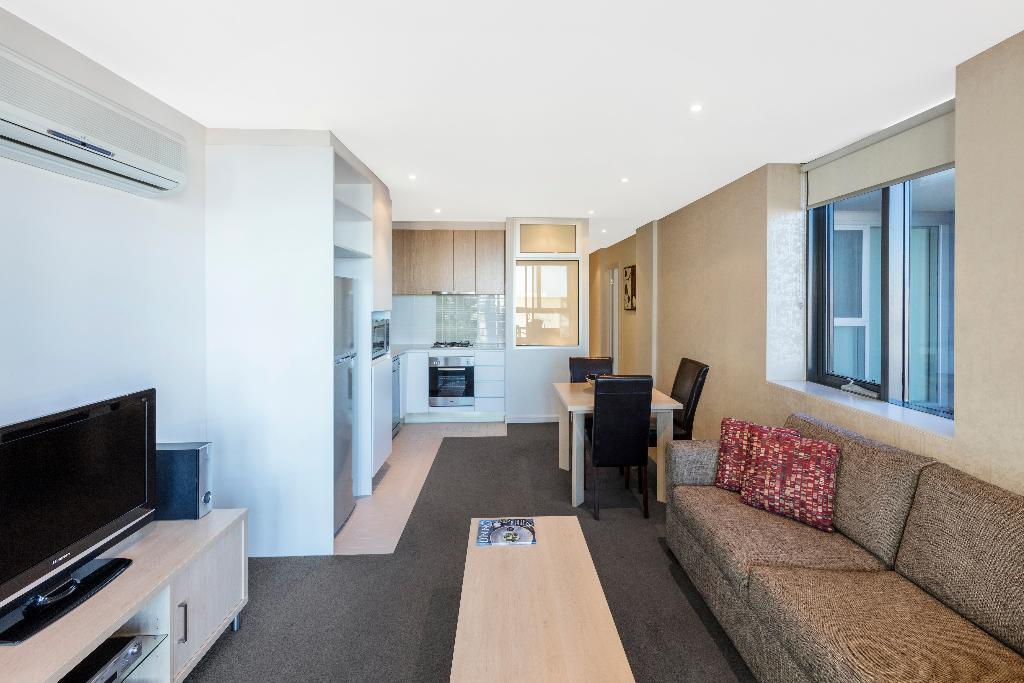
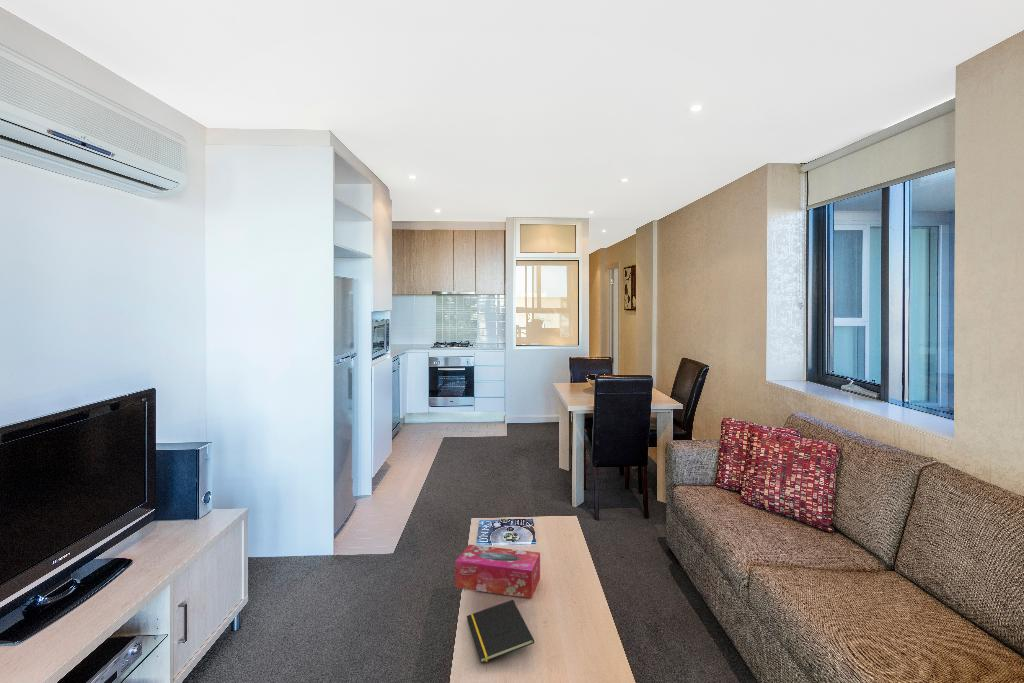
+ tissue box (498, 569)
+ notepad (498, 628)
